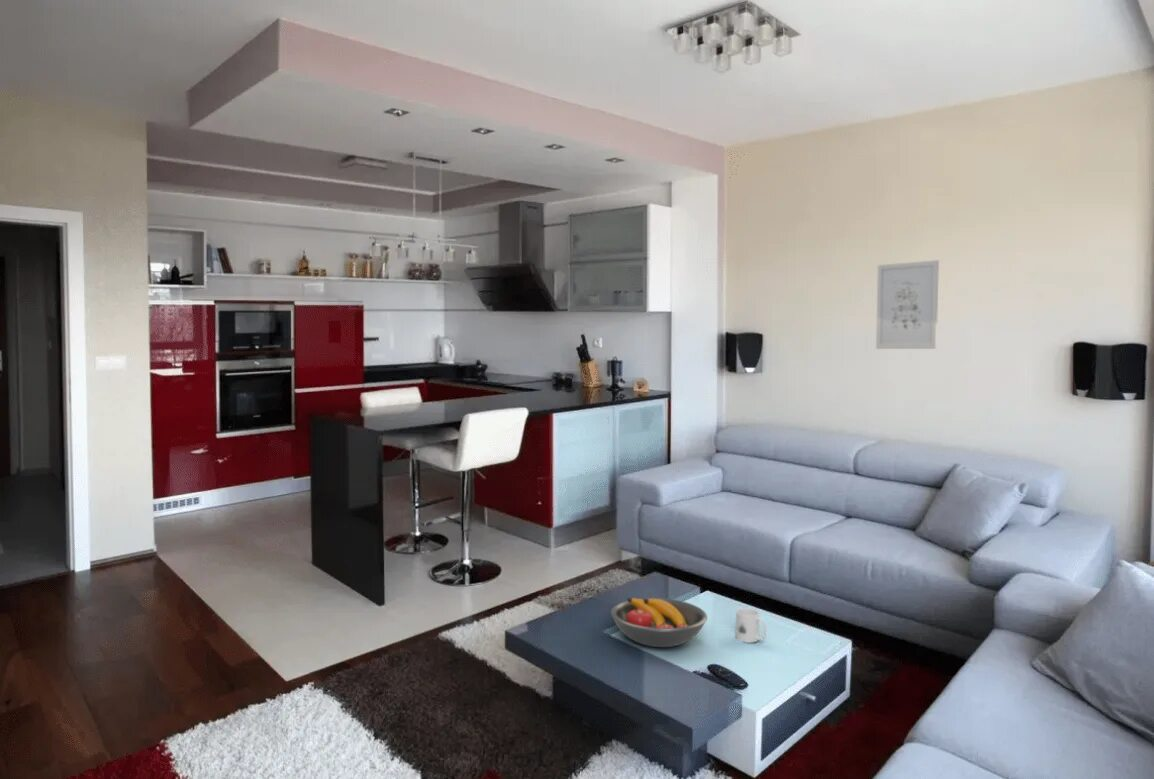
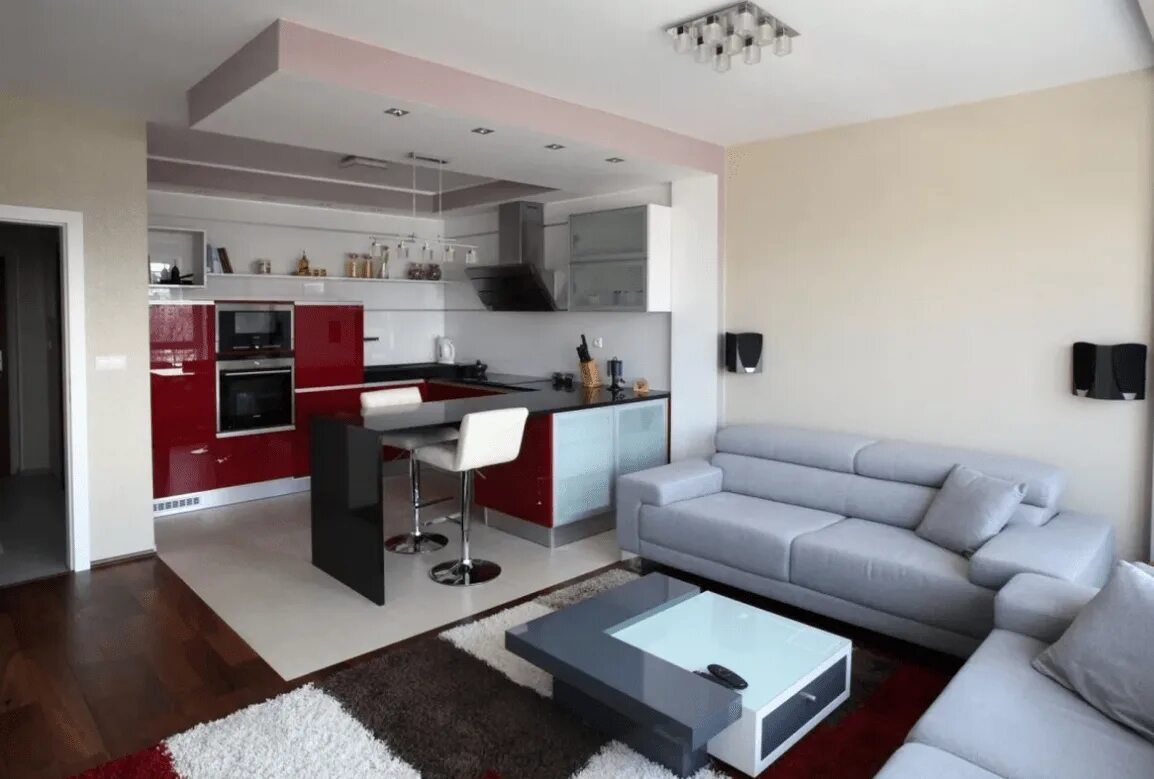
- fruit bowl (658, 622)
- wall art (906, 306)
- mug (751, 626)
